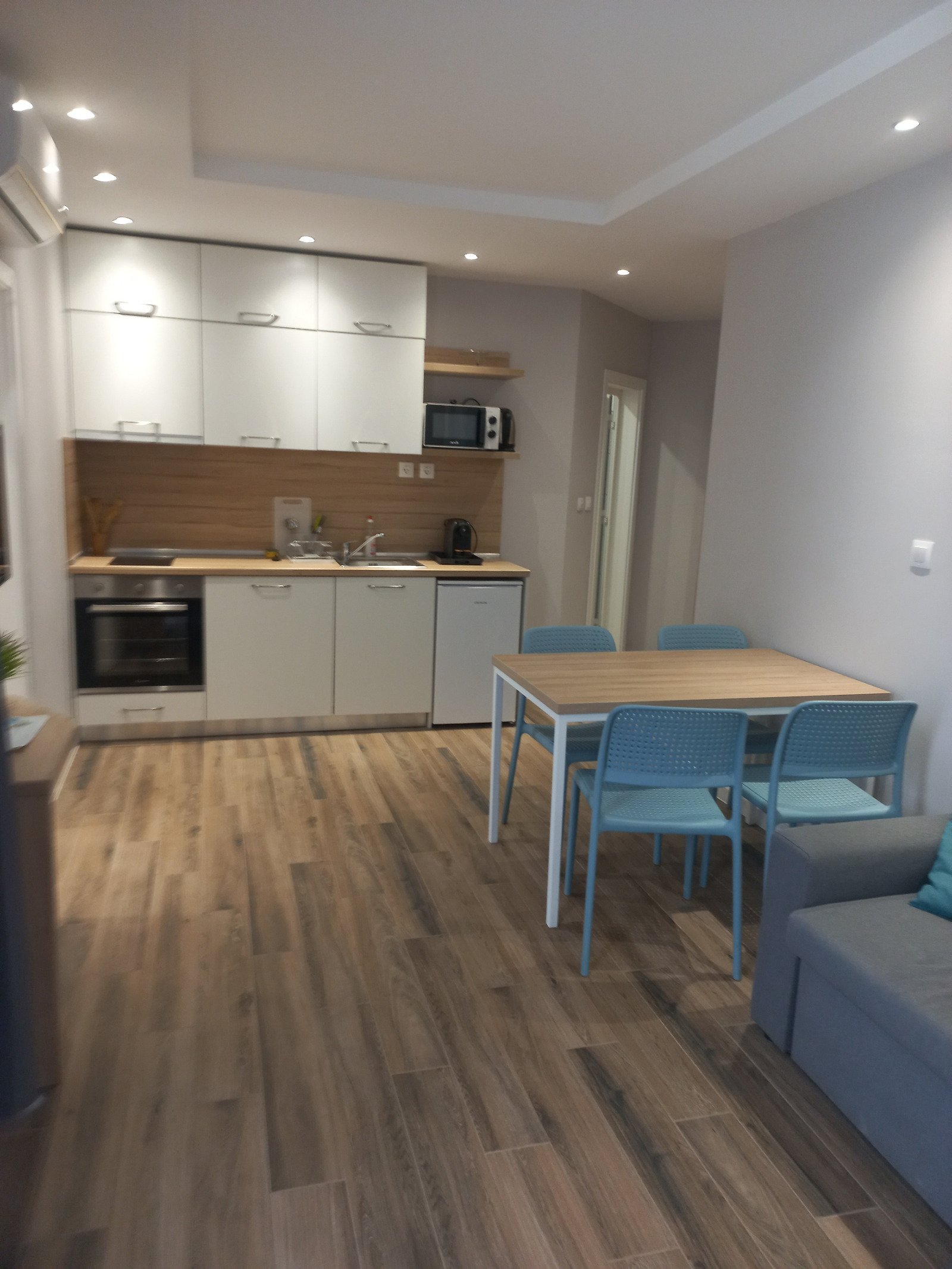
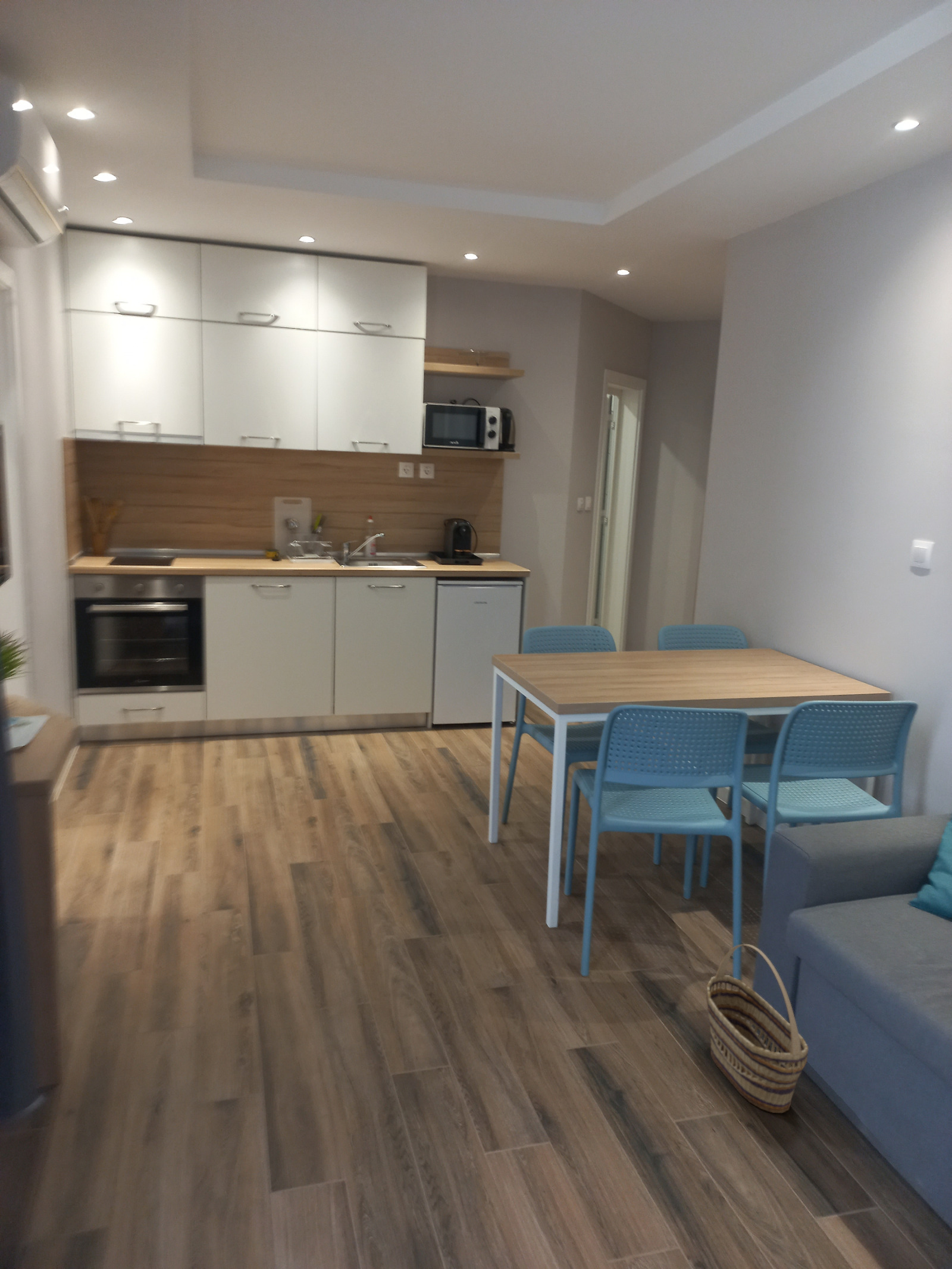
+ basket (755, 1014)
